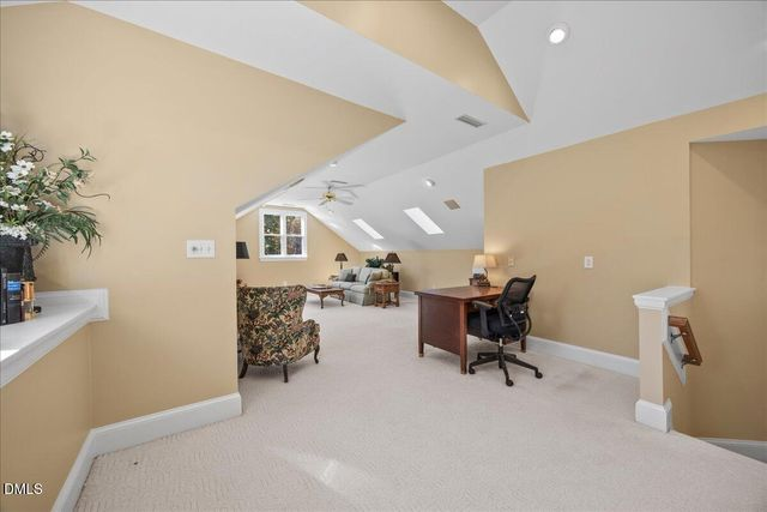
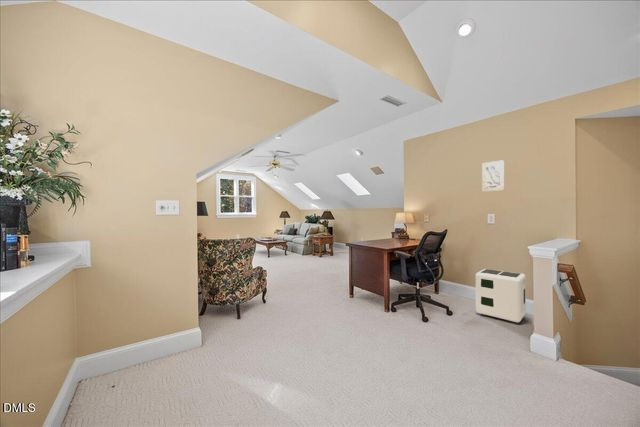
+ air purifier (500, 294)
+ wall art (493, 176)
